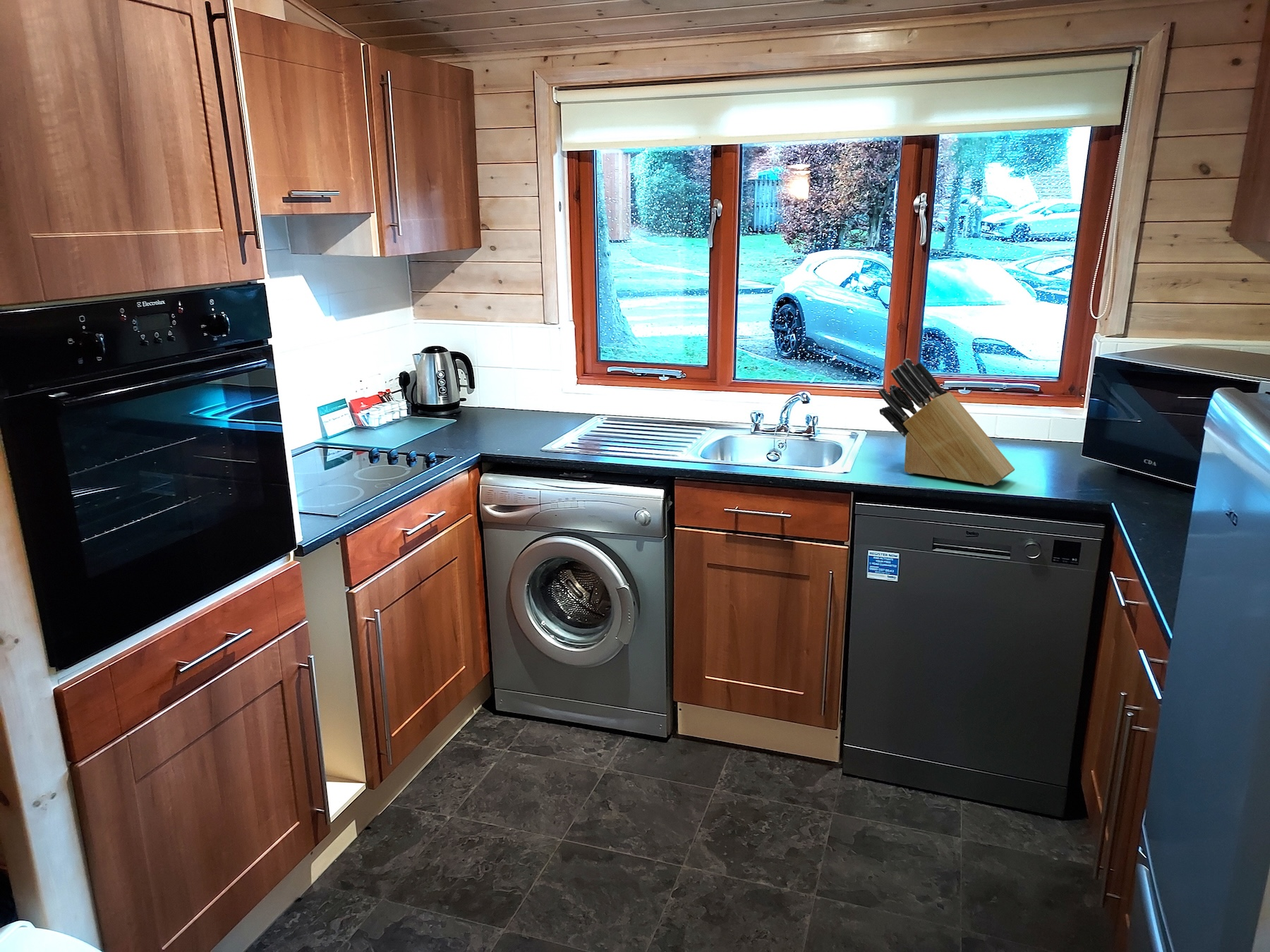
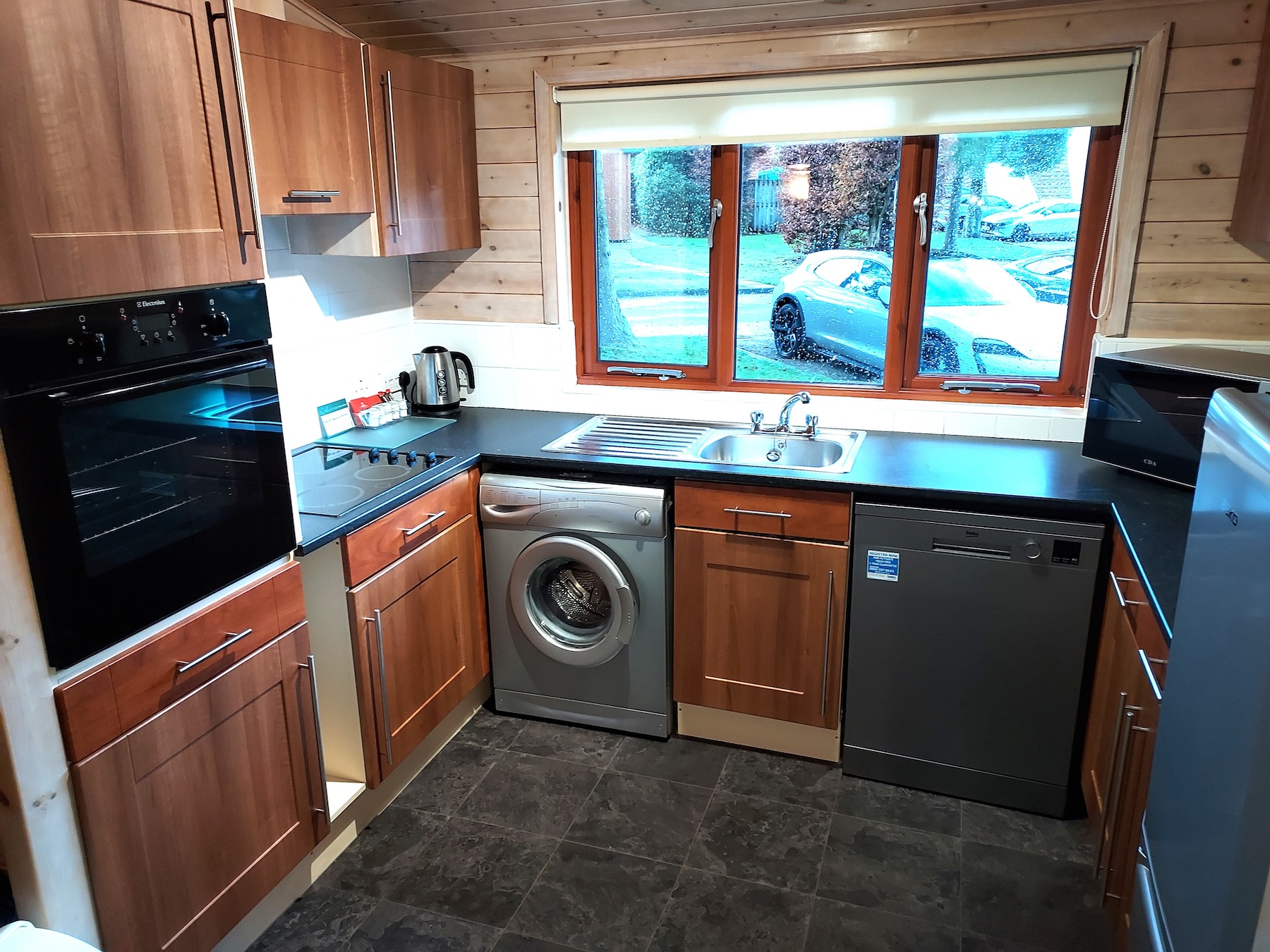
- knife block (945, 418)
